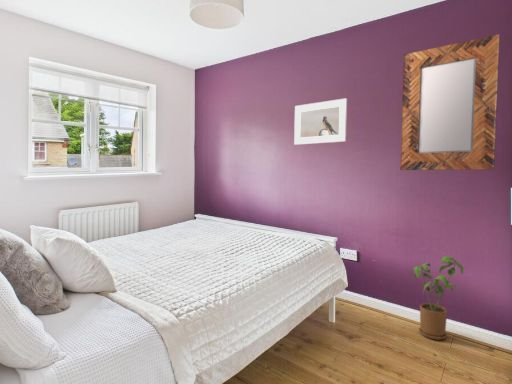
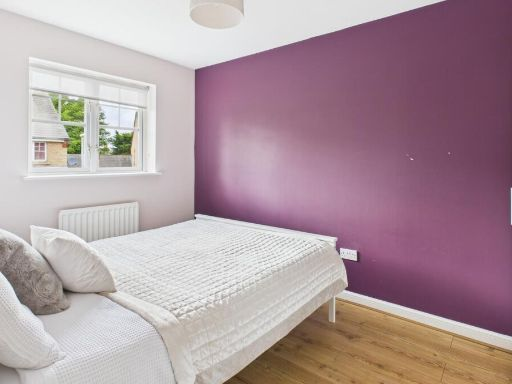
- home mirror (446, 108)
- house plant (435, 296)
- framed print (319, 122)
